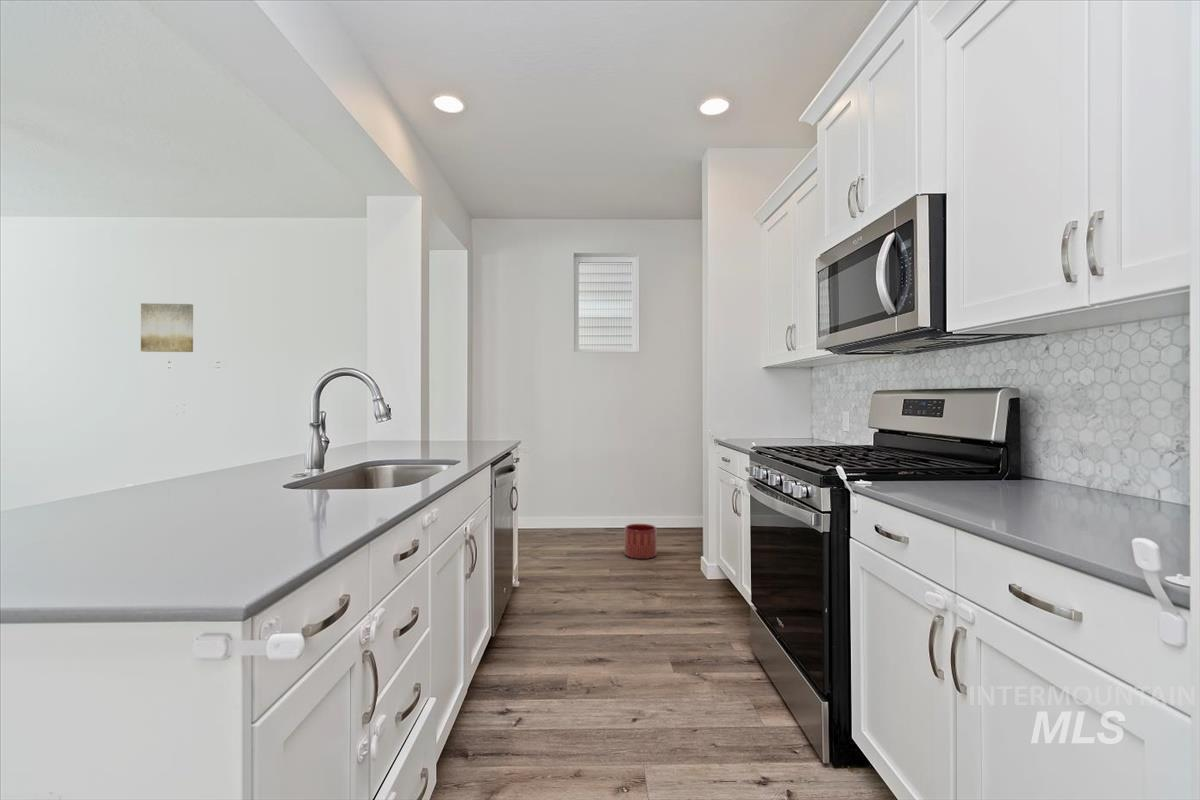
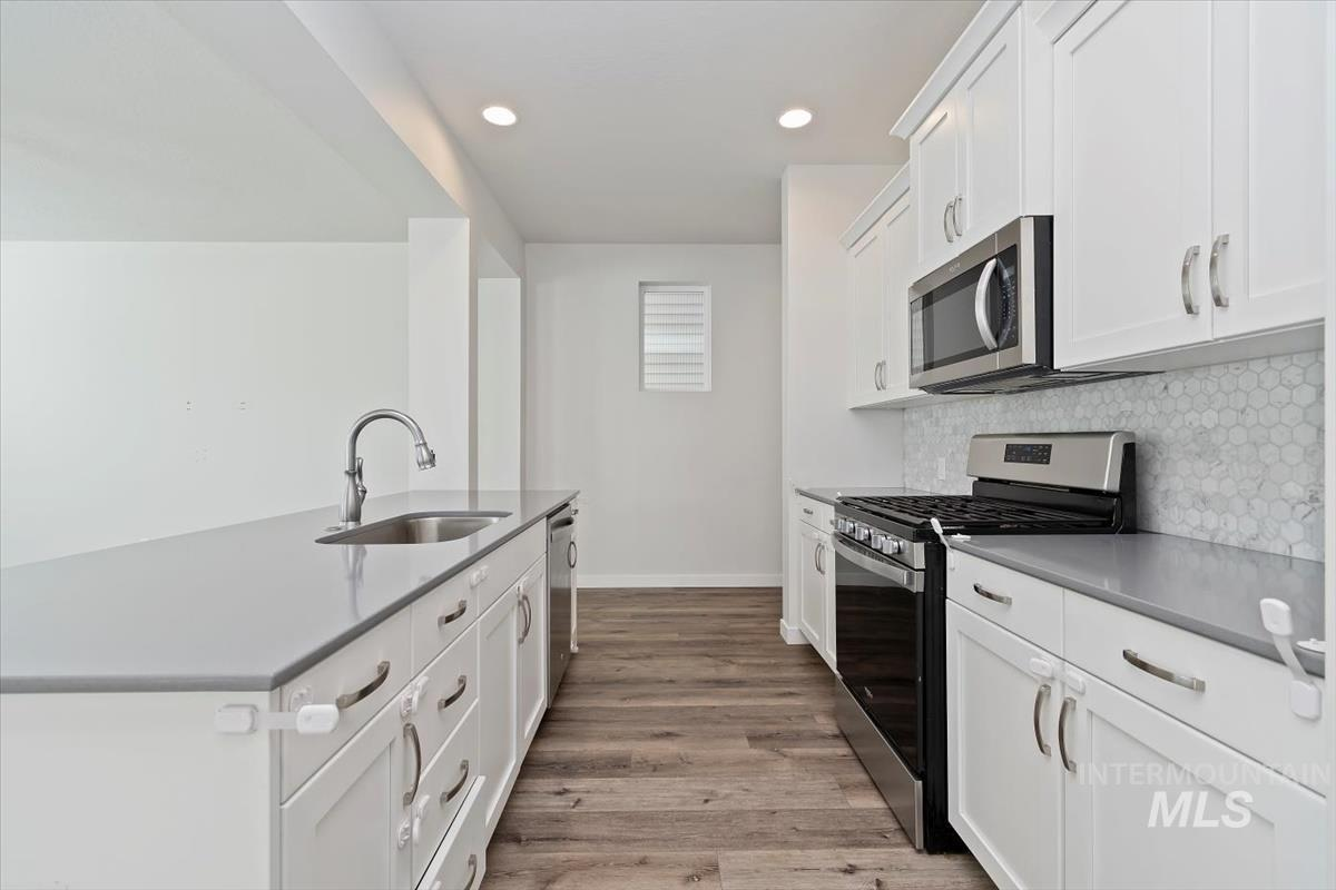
- wall art (167, 327)
- planter (640, 541)
